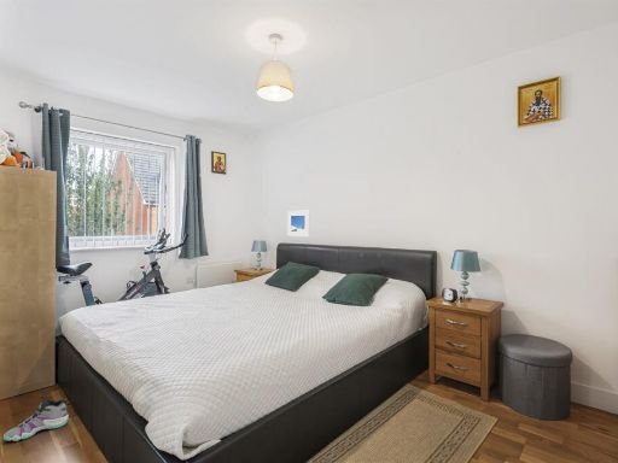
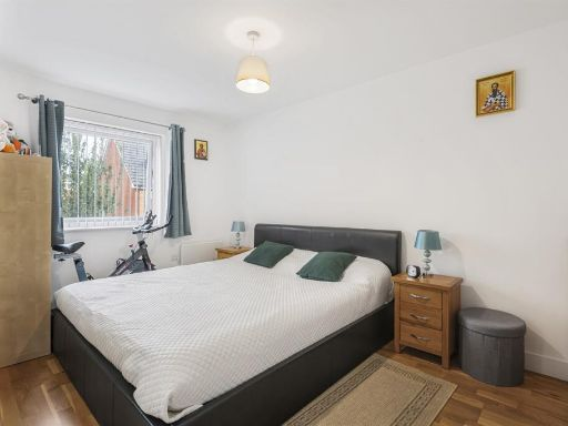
- sneaker (36, 414)
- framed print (298, 223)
